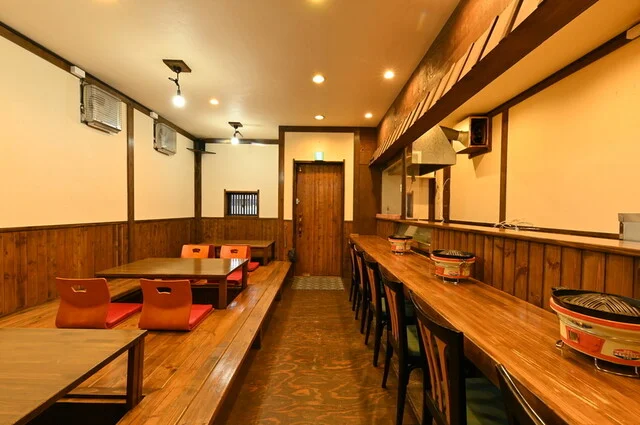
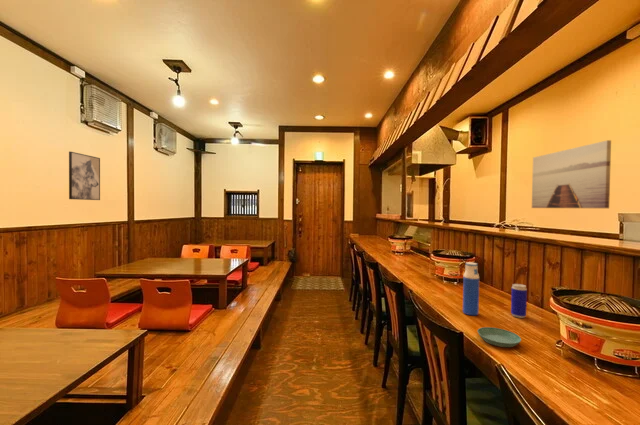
+ wall art (565, 179)
+ wall art (85, 177)
+ water bottle (471, 288)
+ saucer (498, 337)
+ beverage can (518, 300)
